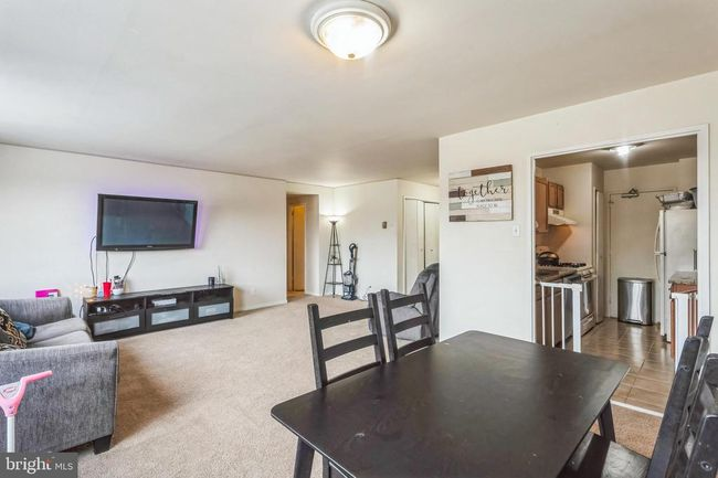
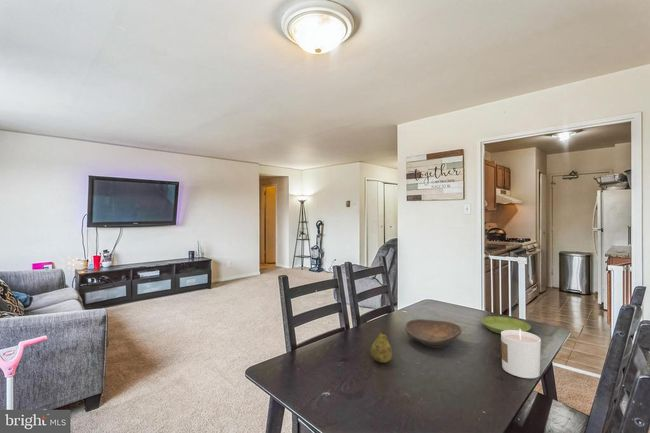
+ decorative bowl (432, 334)
+ candle (520, 349)
+ saucer (505, 326)
+ fruit (381, 346)
